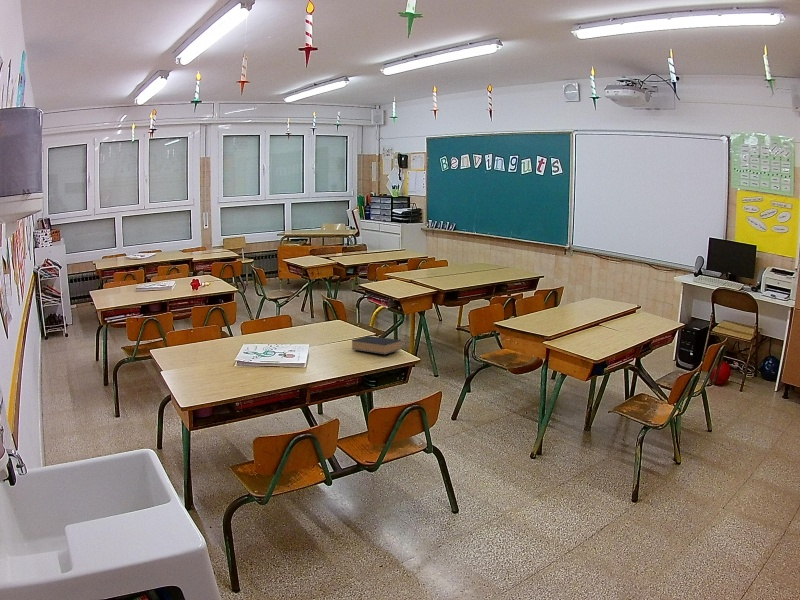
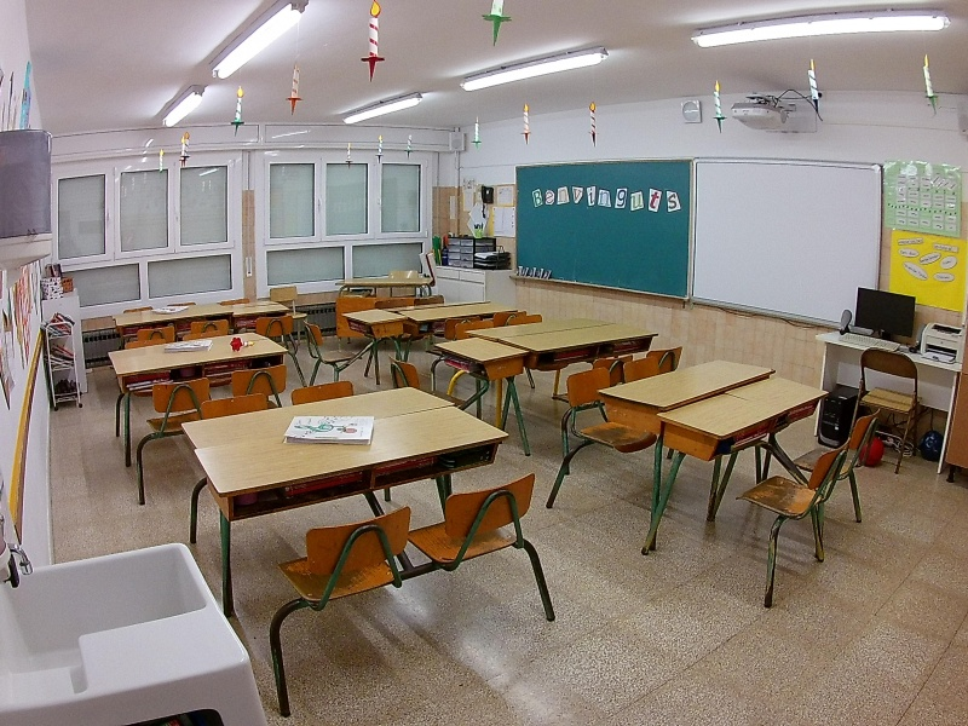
- book (376, 345)
